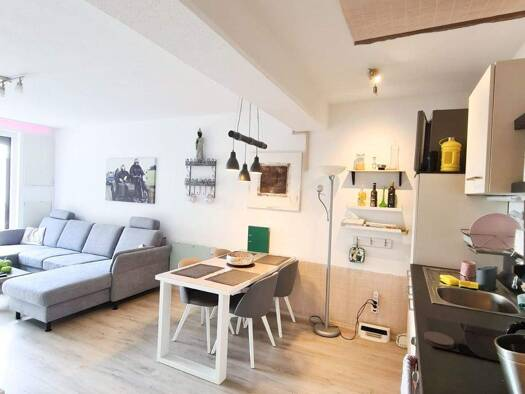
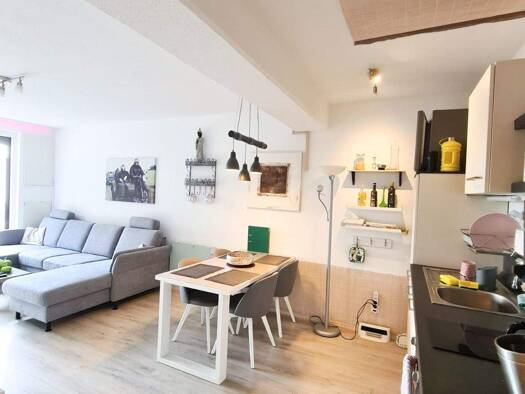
- coaster (438, 339)
